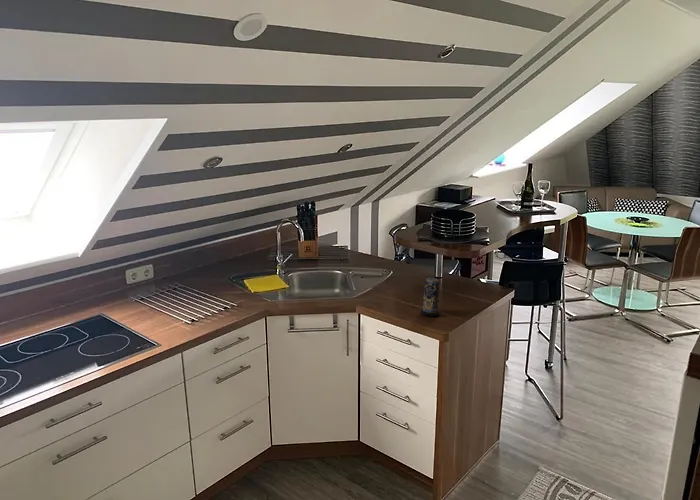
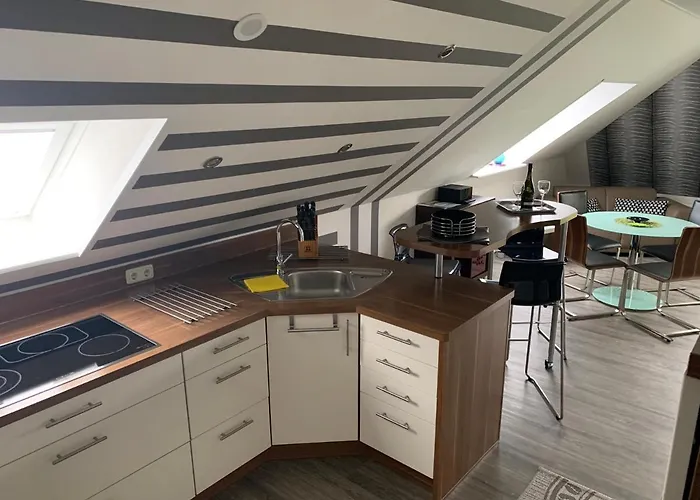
- candle (431, 296)
